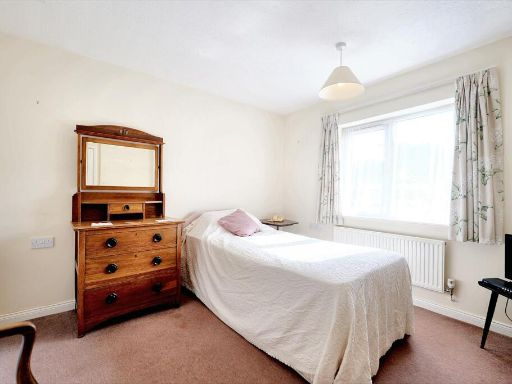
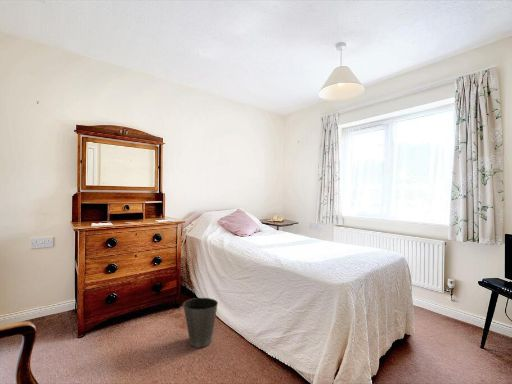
+ waste basket (200, 322)
